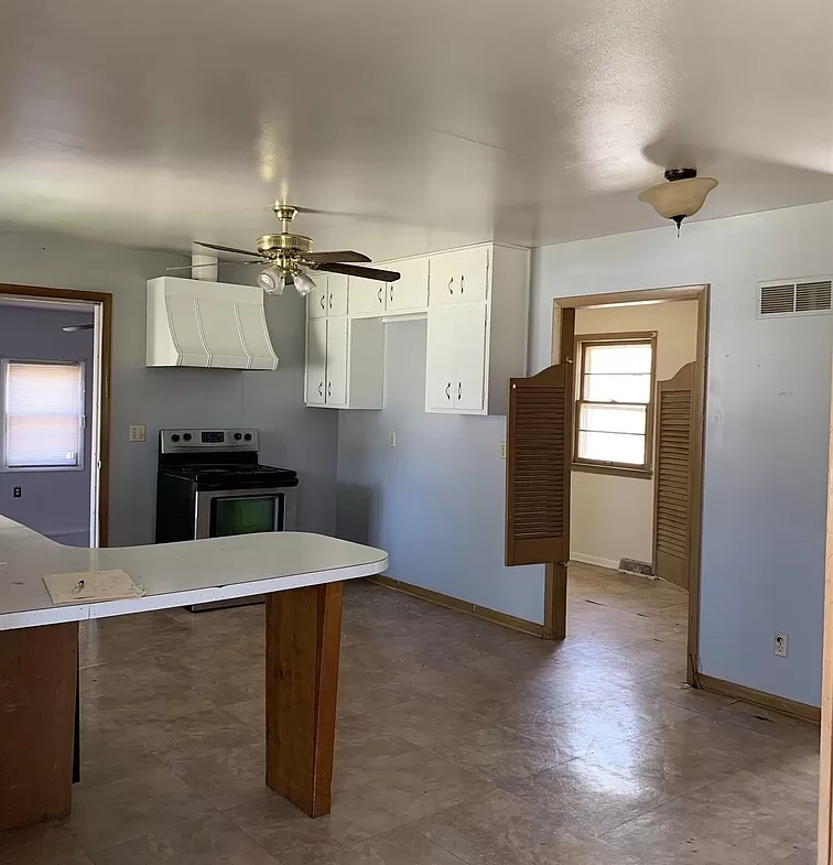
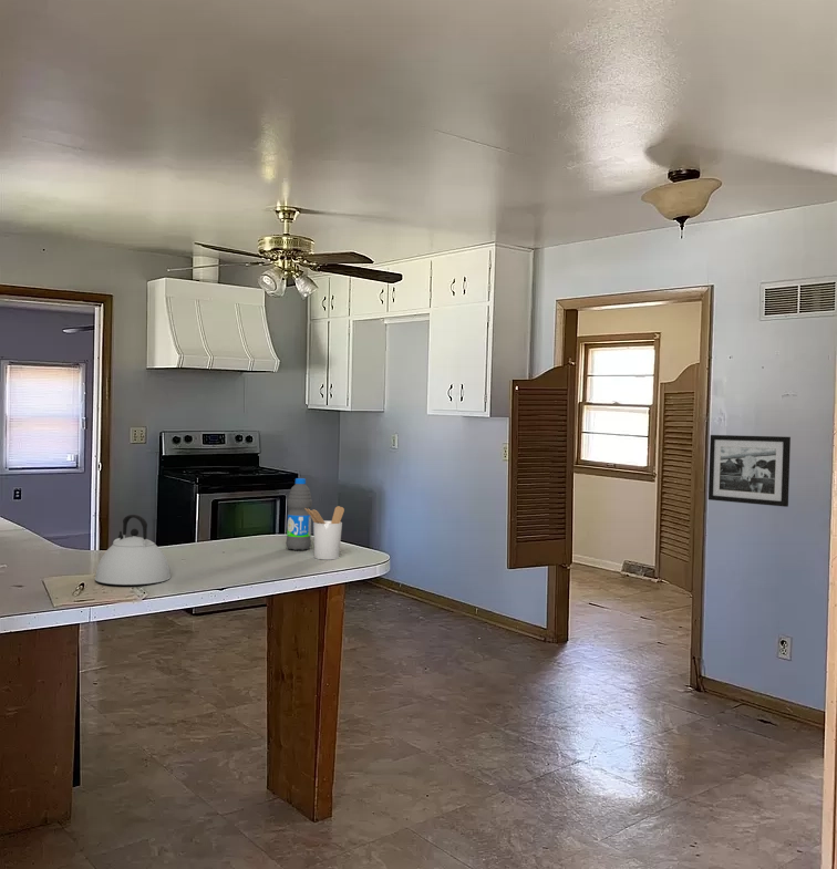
+ picture frame (747, 469)
+ utensil holder (322, 531)
+ kettle (133, 546)
+ water bottle (299, 514)
